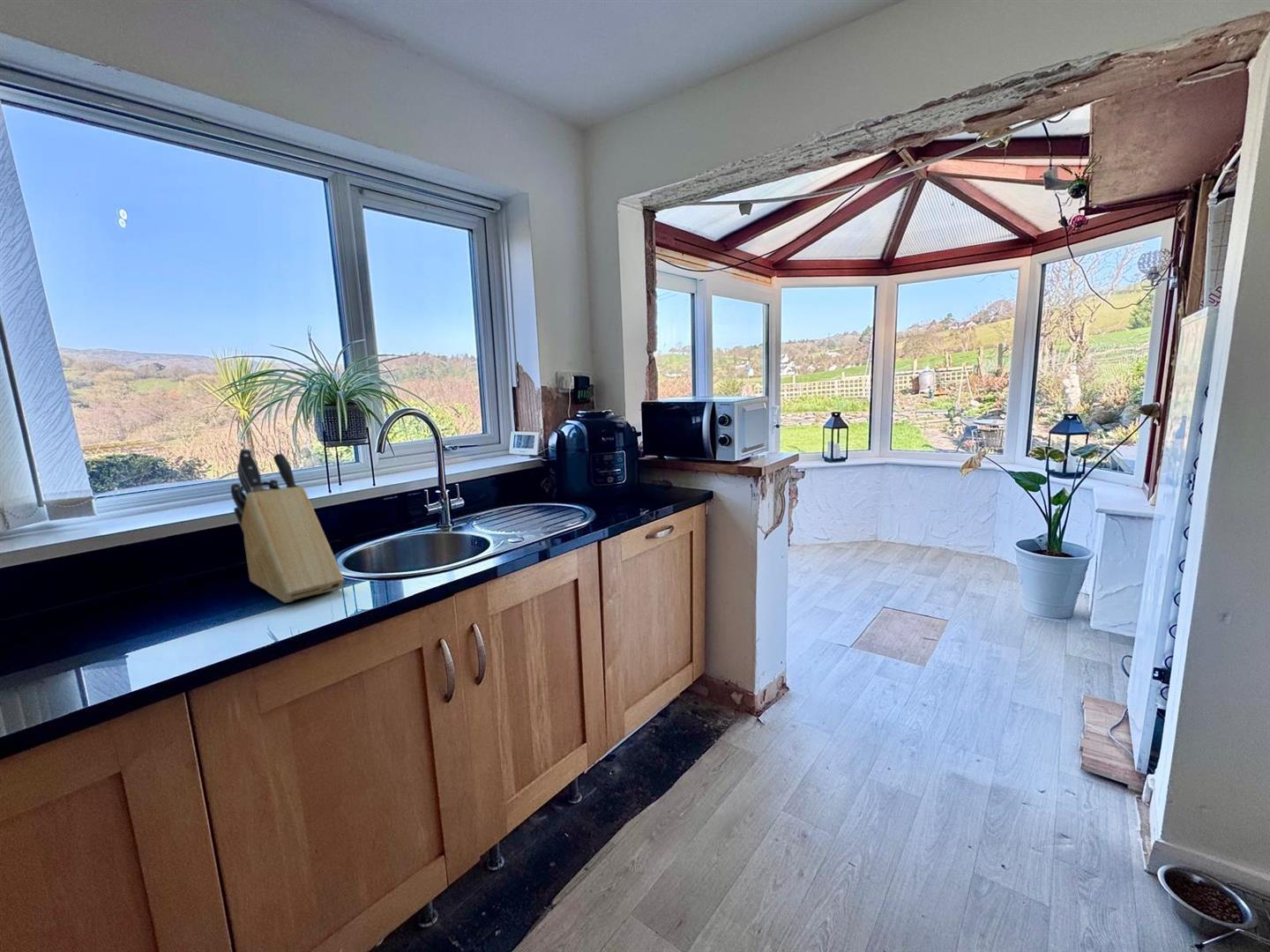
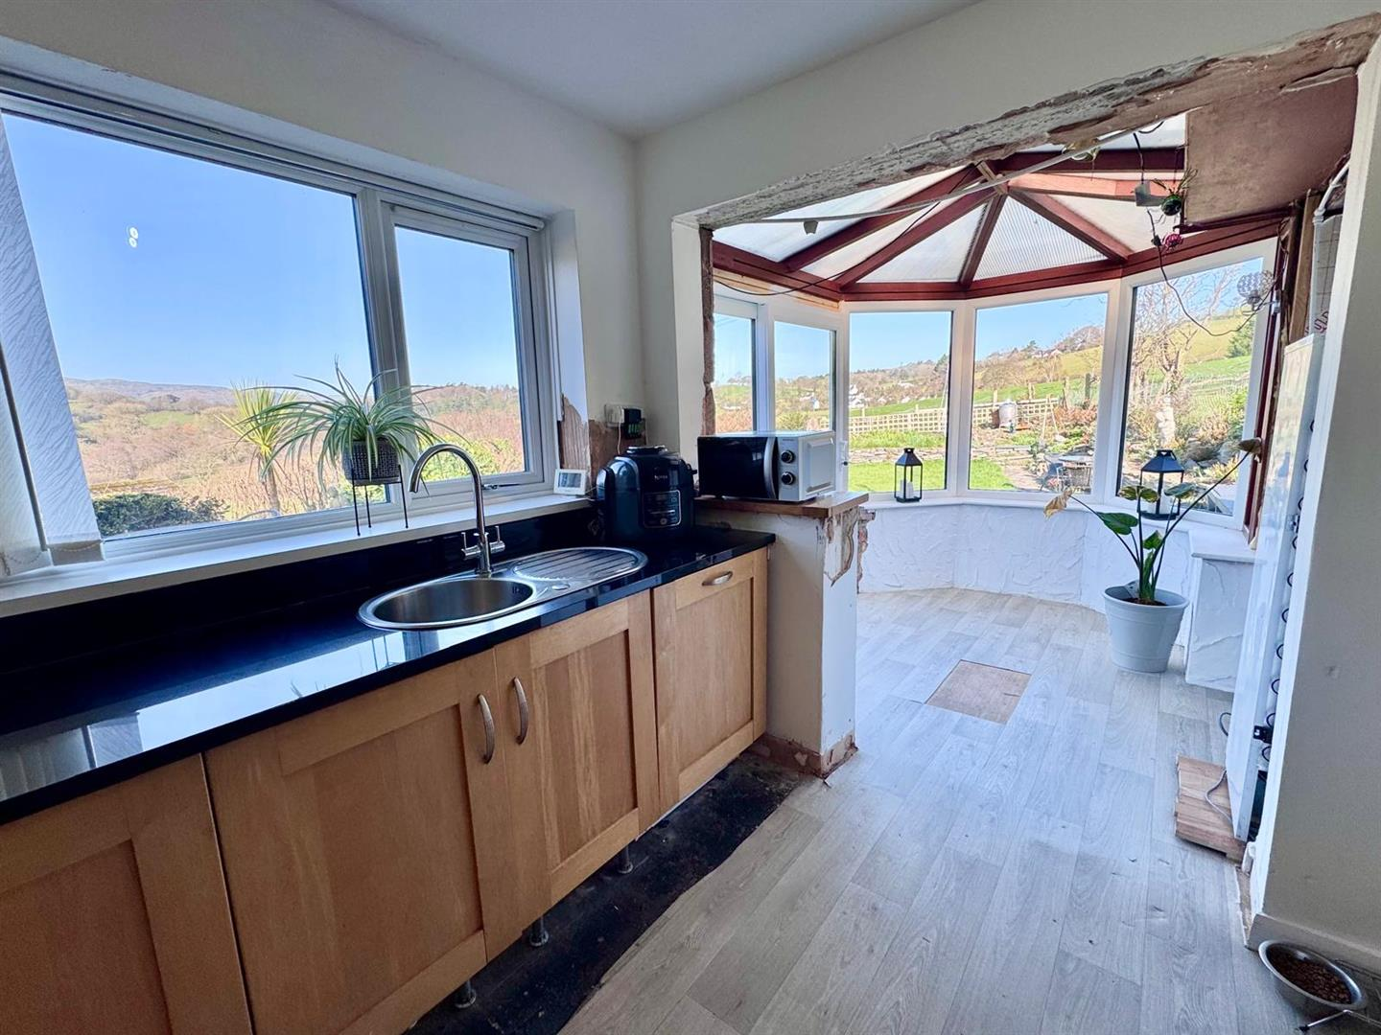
- knife block (280, 517)
